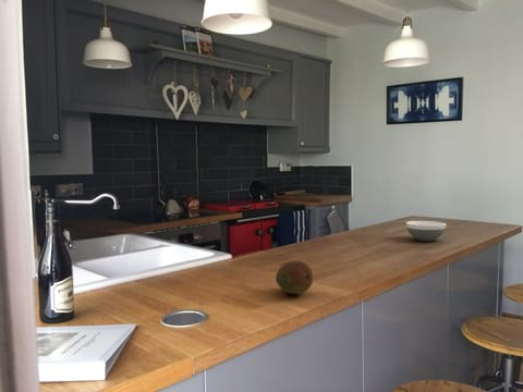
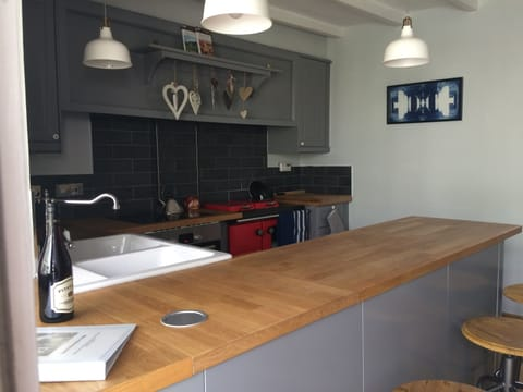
- fruit (292, 277)
- bowl (425, 231)
